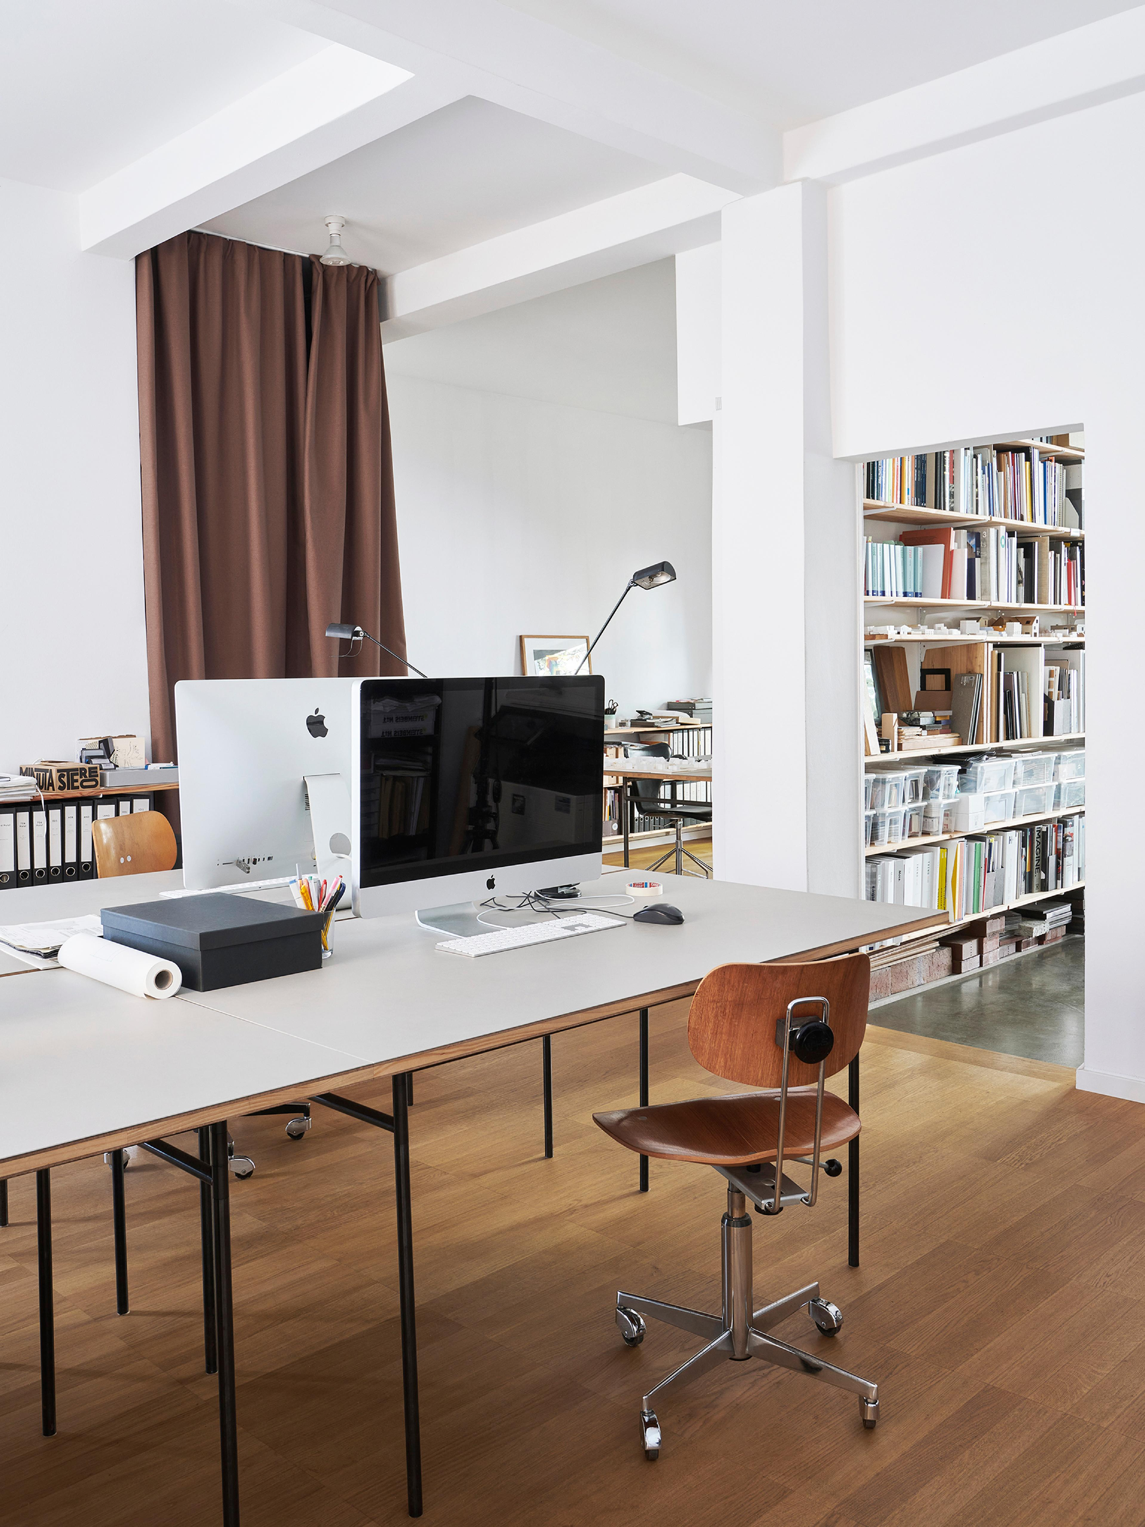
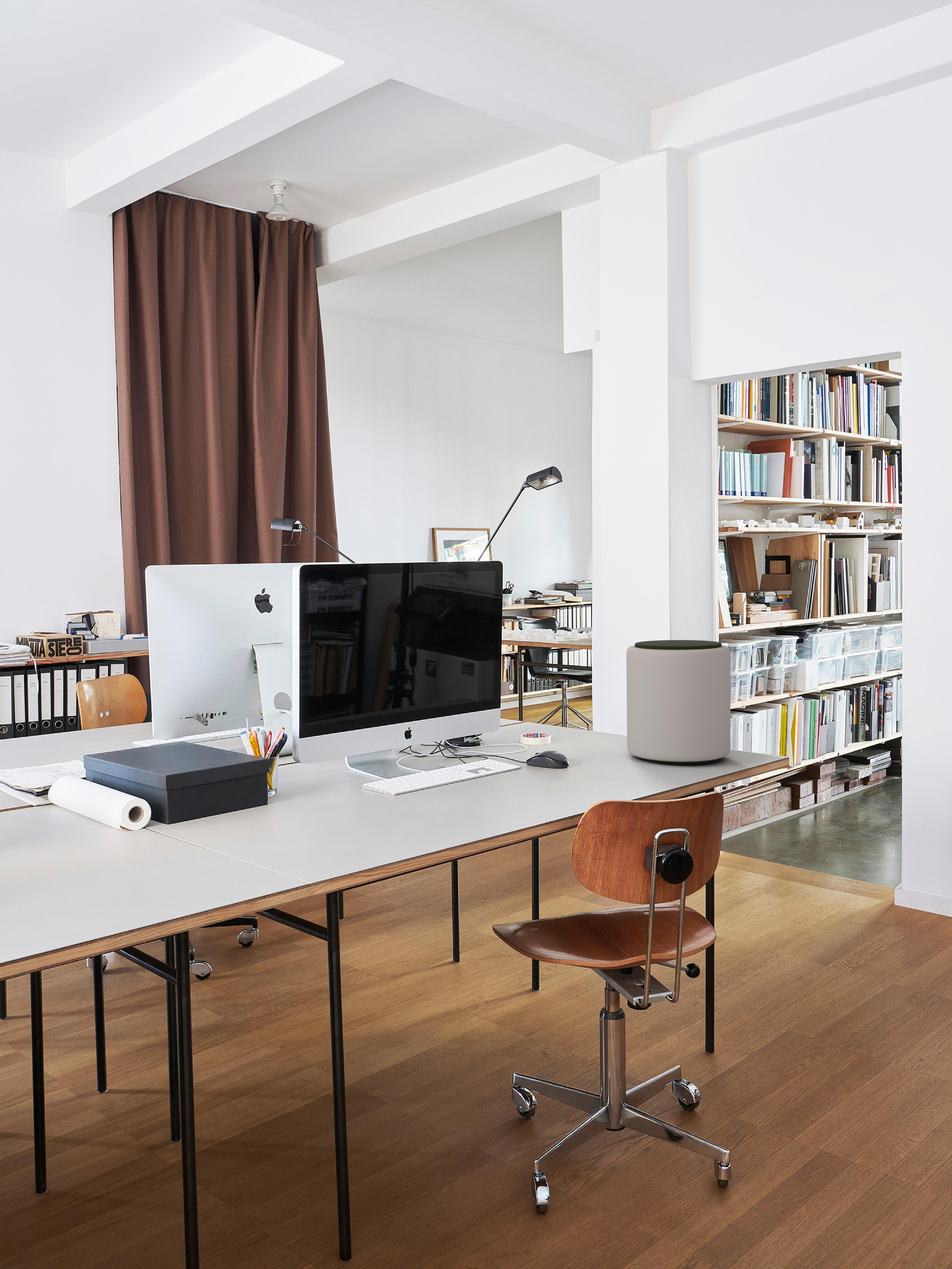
+ plant pot (678, 700)
